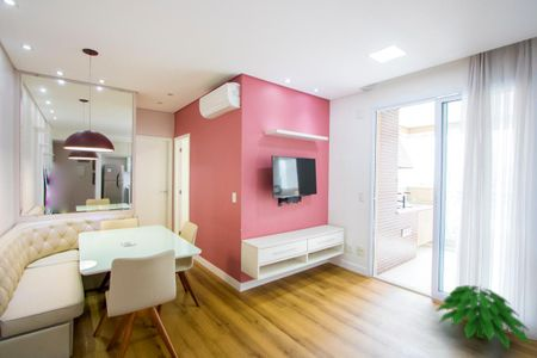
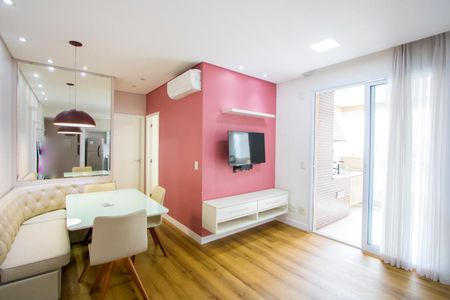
- indoor plant (480, 309)
